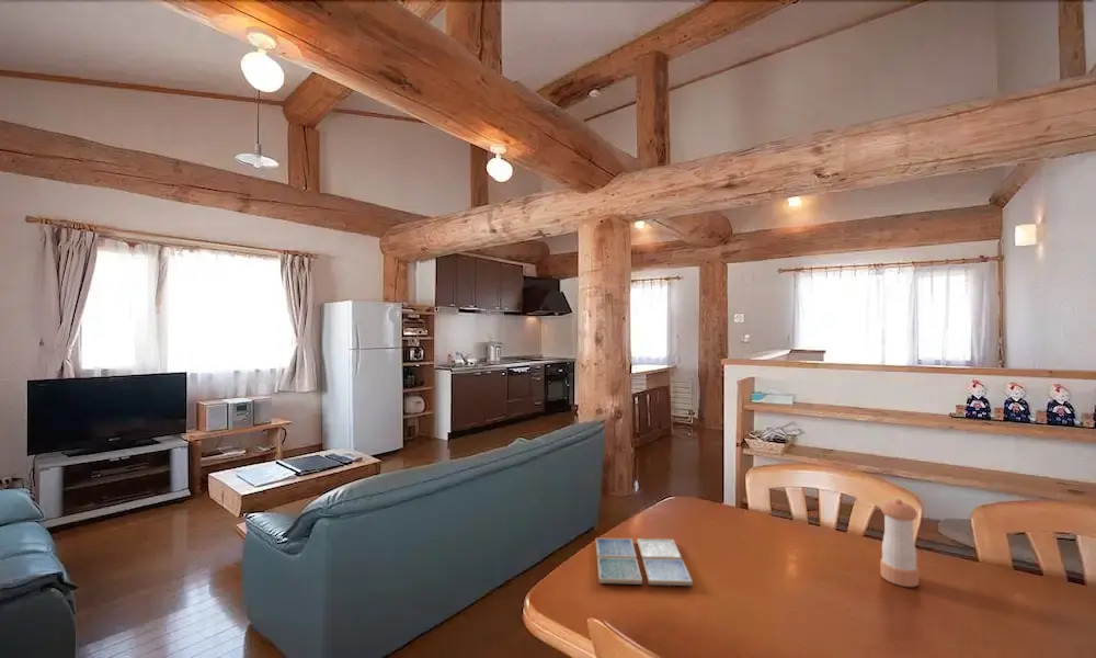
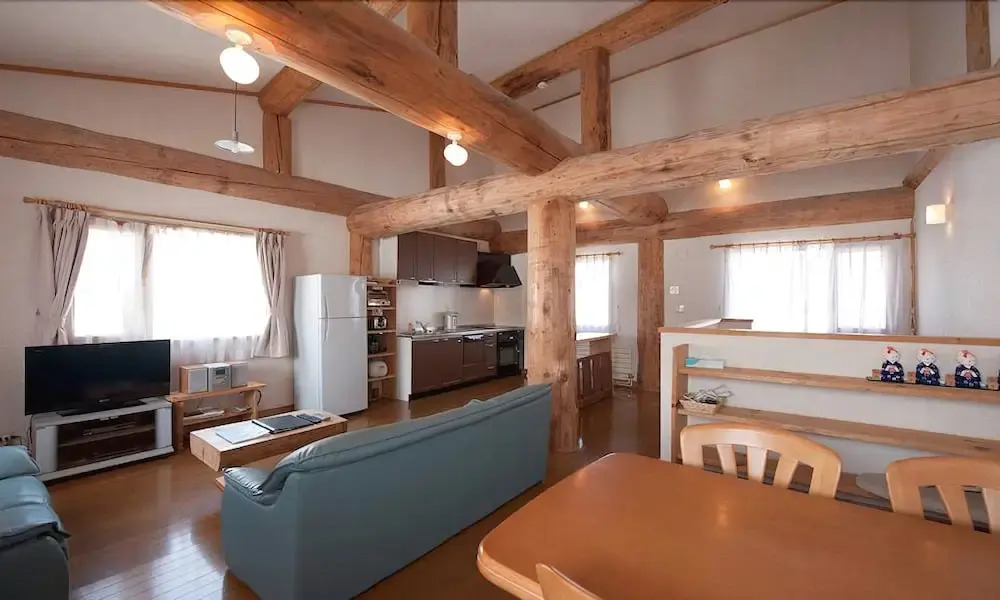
- drink coaster (637, 560)
- pepper shaker (899, 538)
